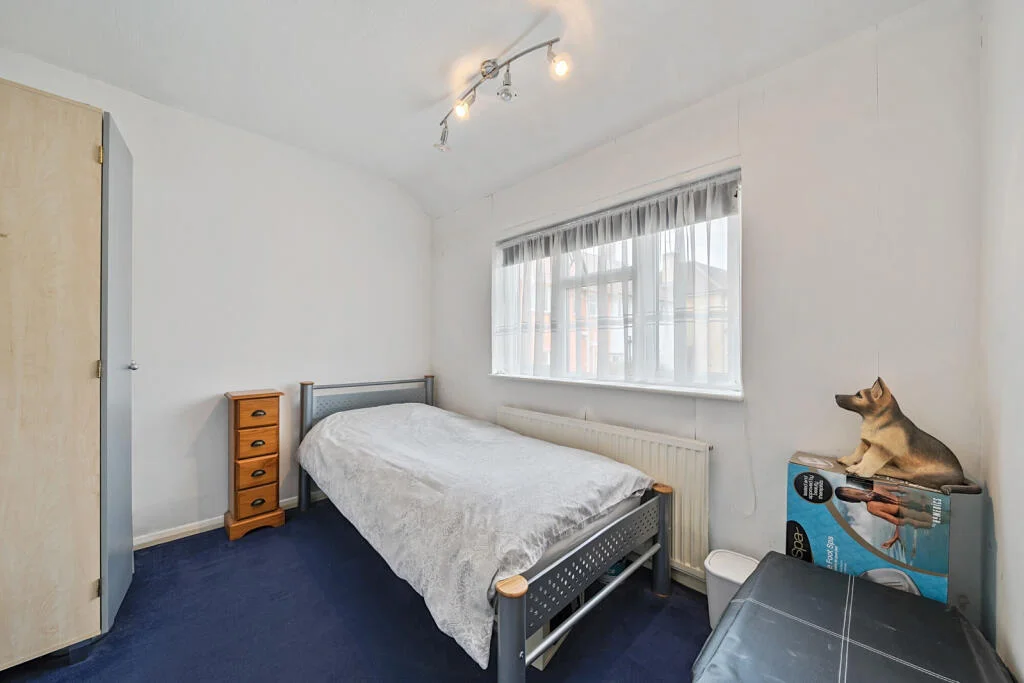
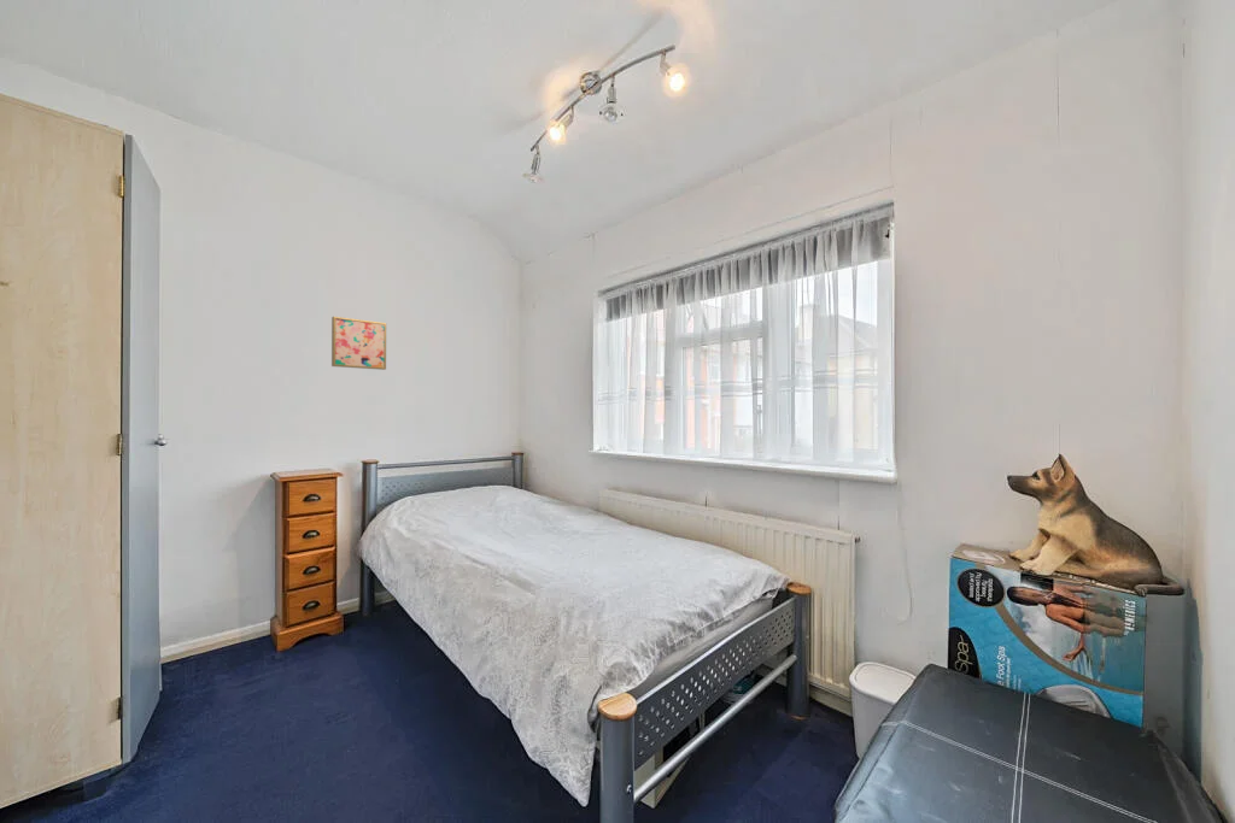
+ wall art (359, 343)
